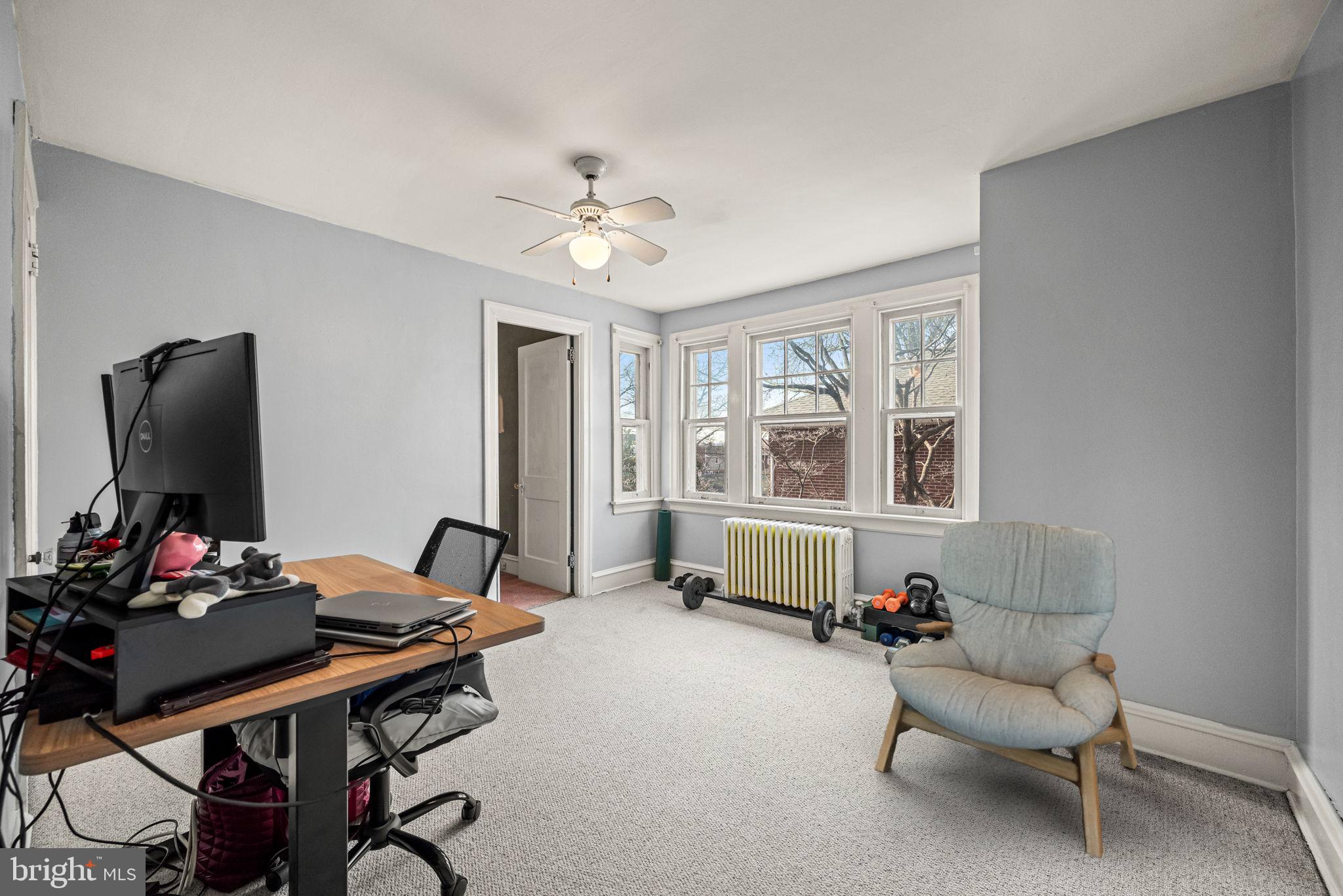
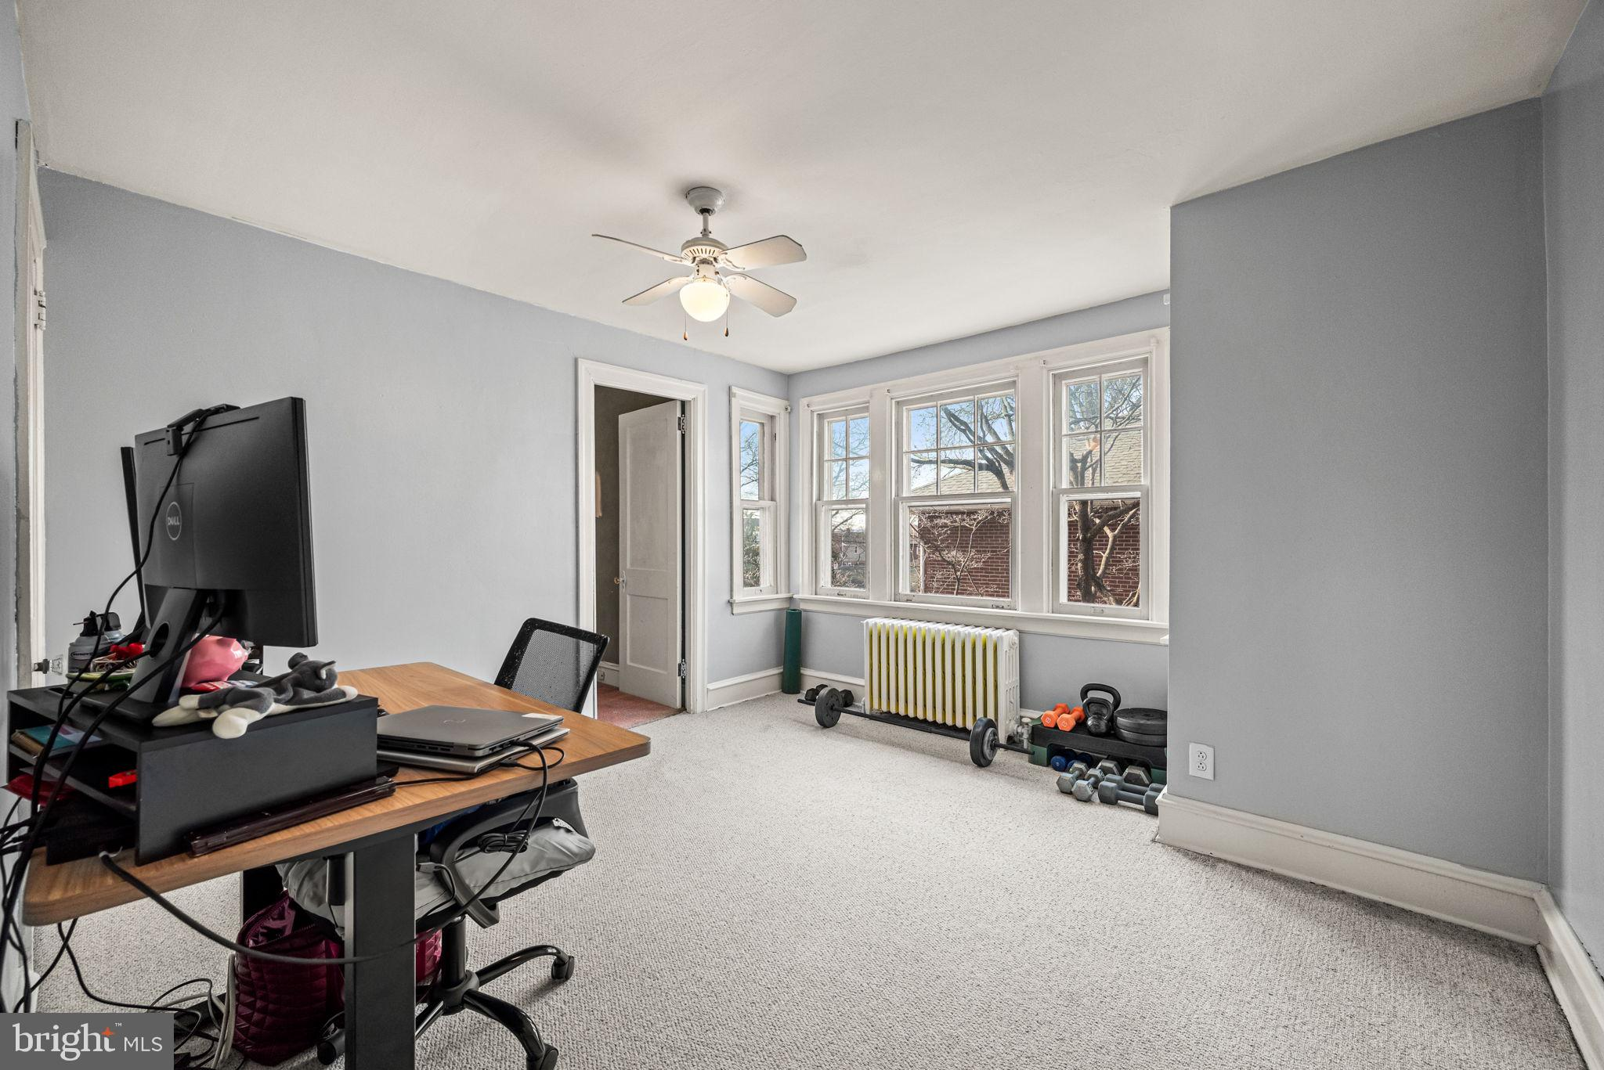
- armchair (1007, 647)
